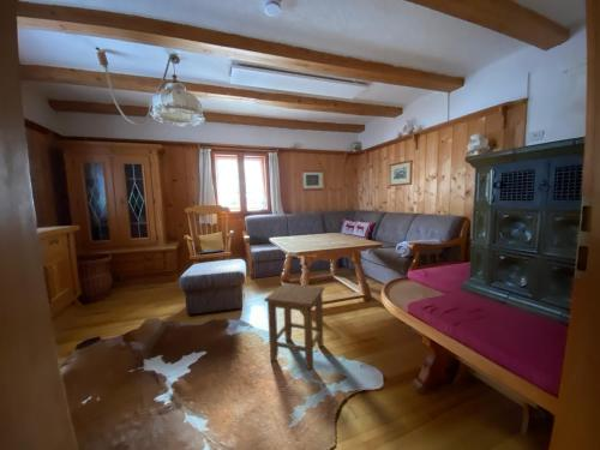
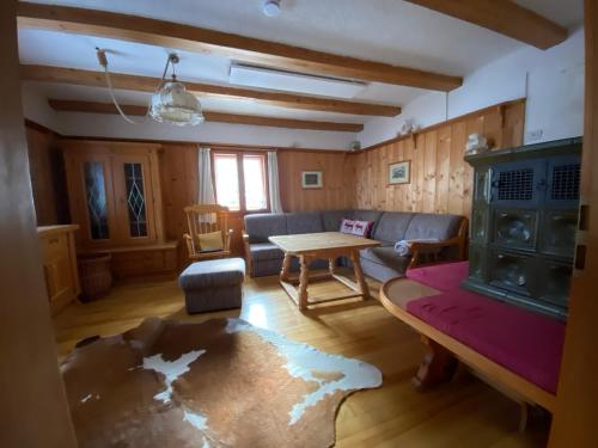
- stool (296, 324)
